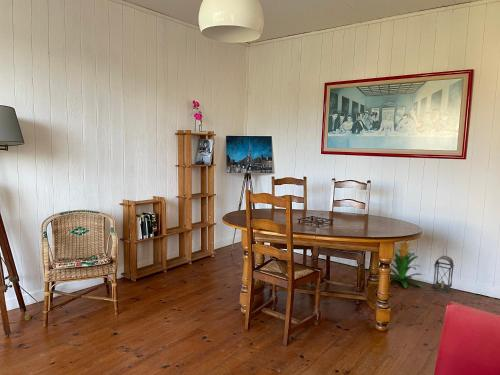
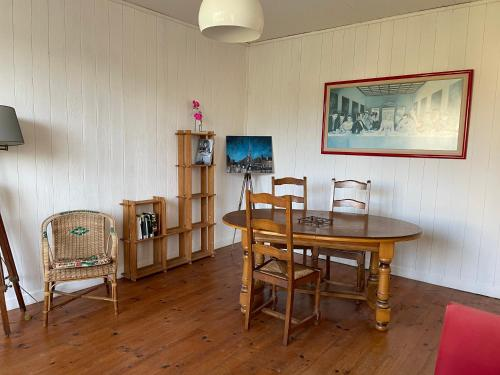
- lantern (443, 267)
- indoor plant (403, 254)
